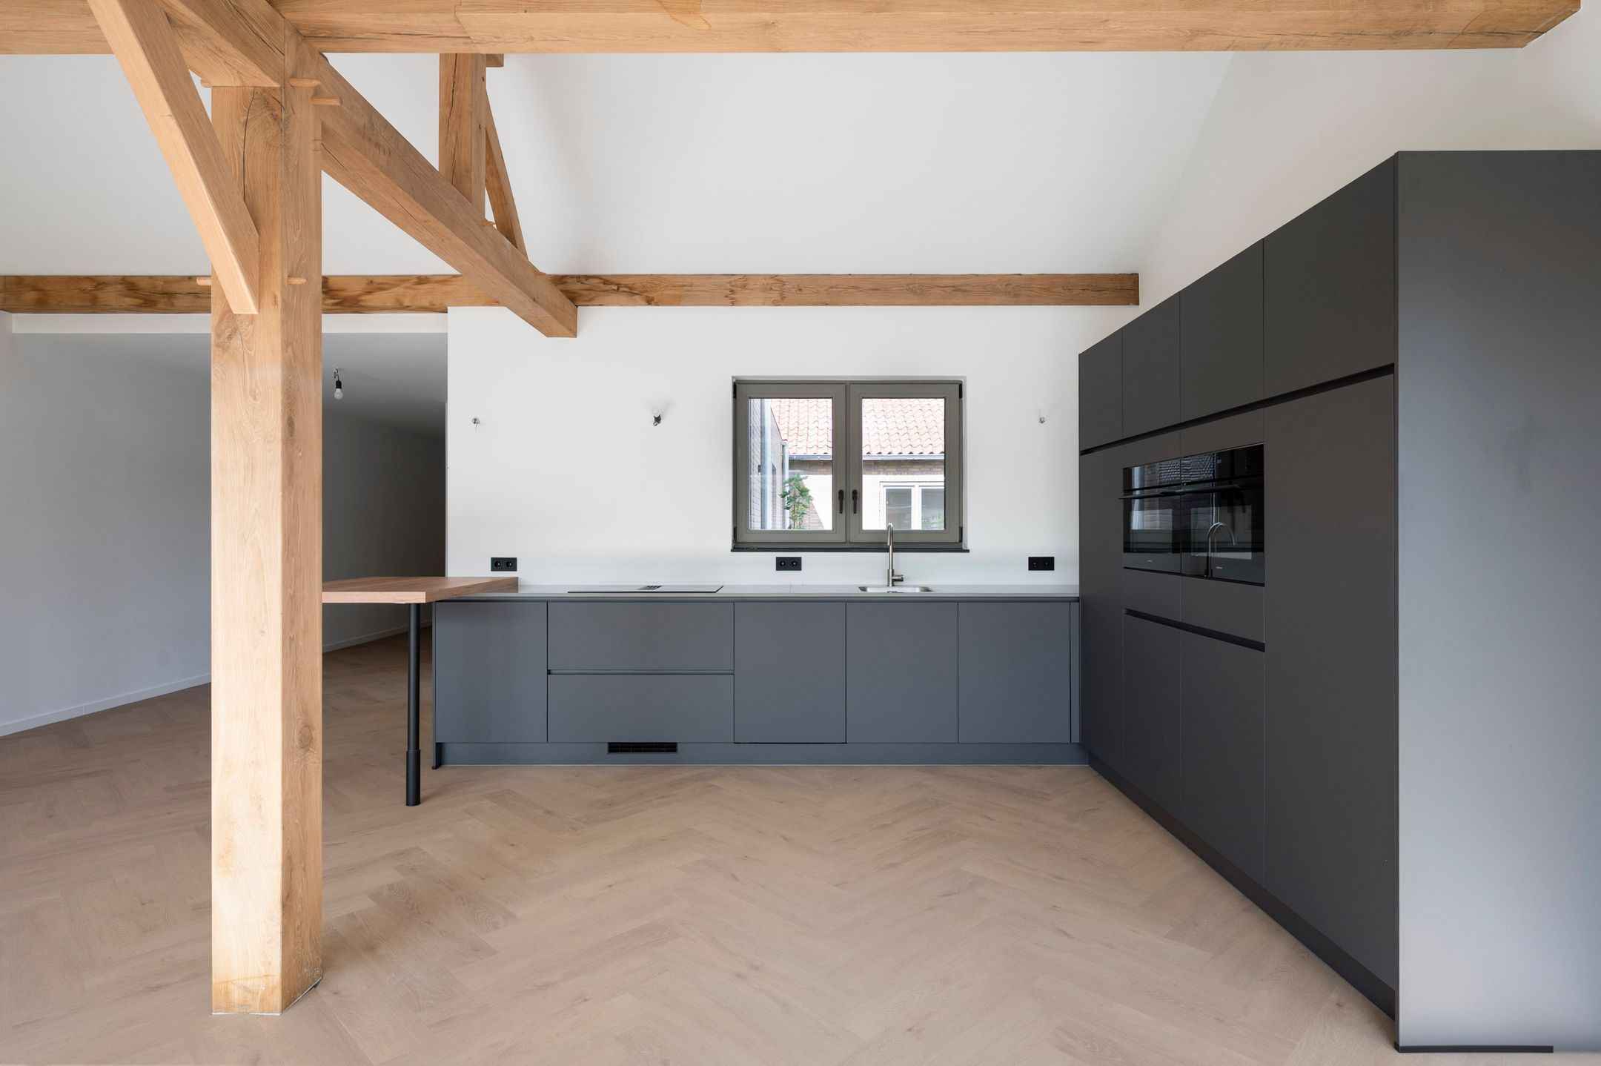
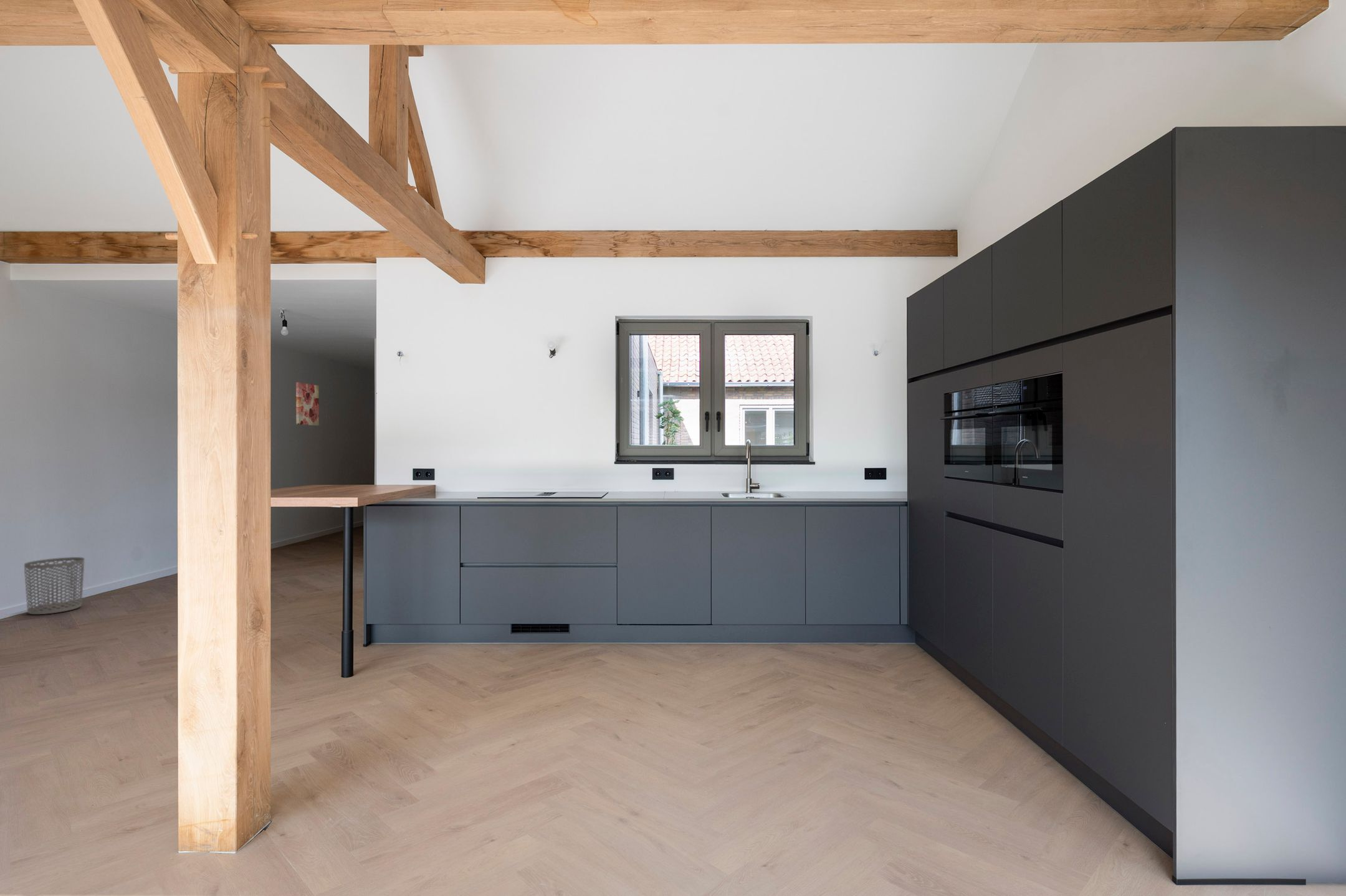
+ waste bin (55, 585)
+ wall art (307, 404)
